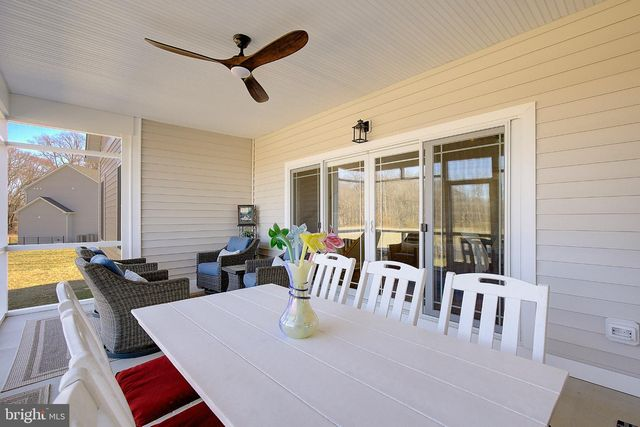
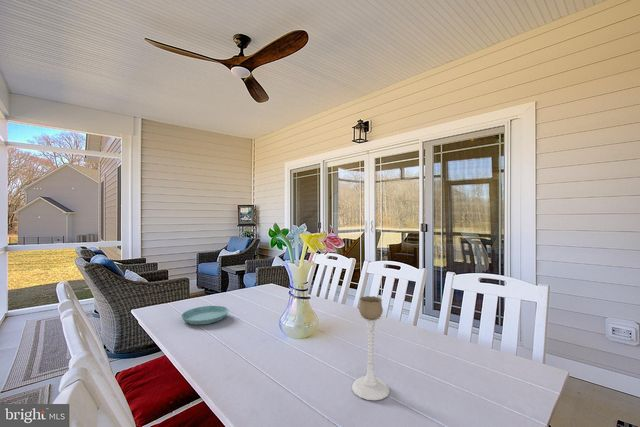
+ candle holder (370, 343)
+ saucer (205, 315)
